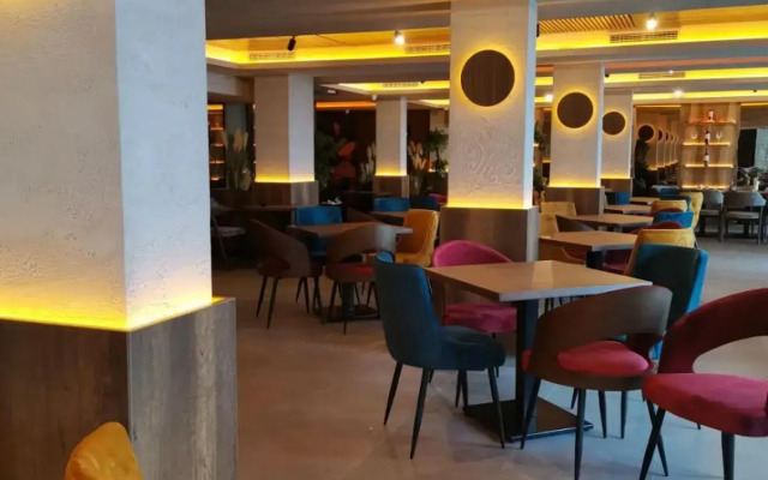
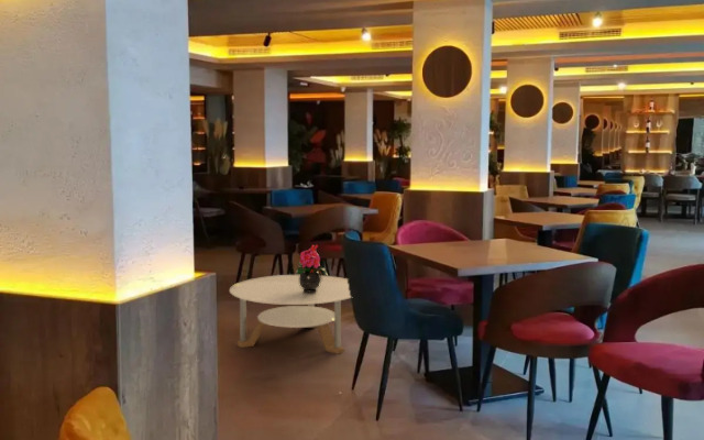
+ round table (297, 314)
+ potted flower (307, 267)
